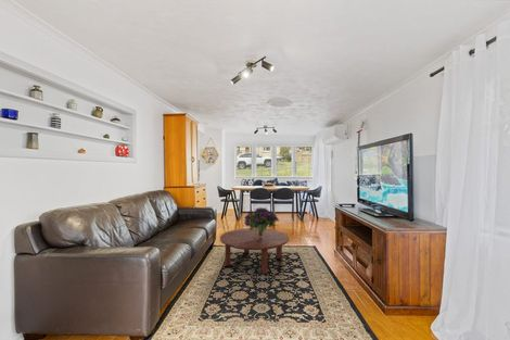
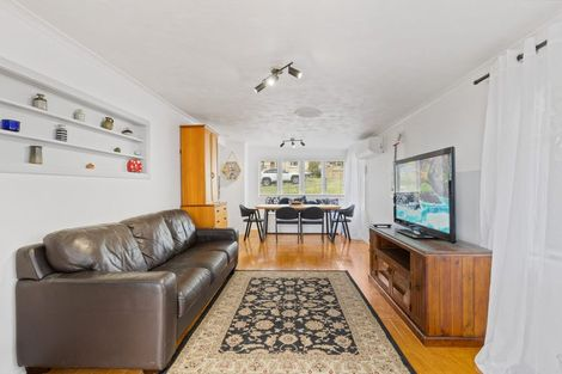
- bouquet (260, 222)
- coffee table (254, 249)
